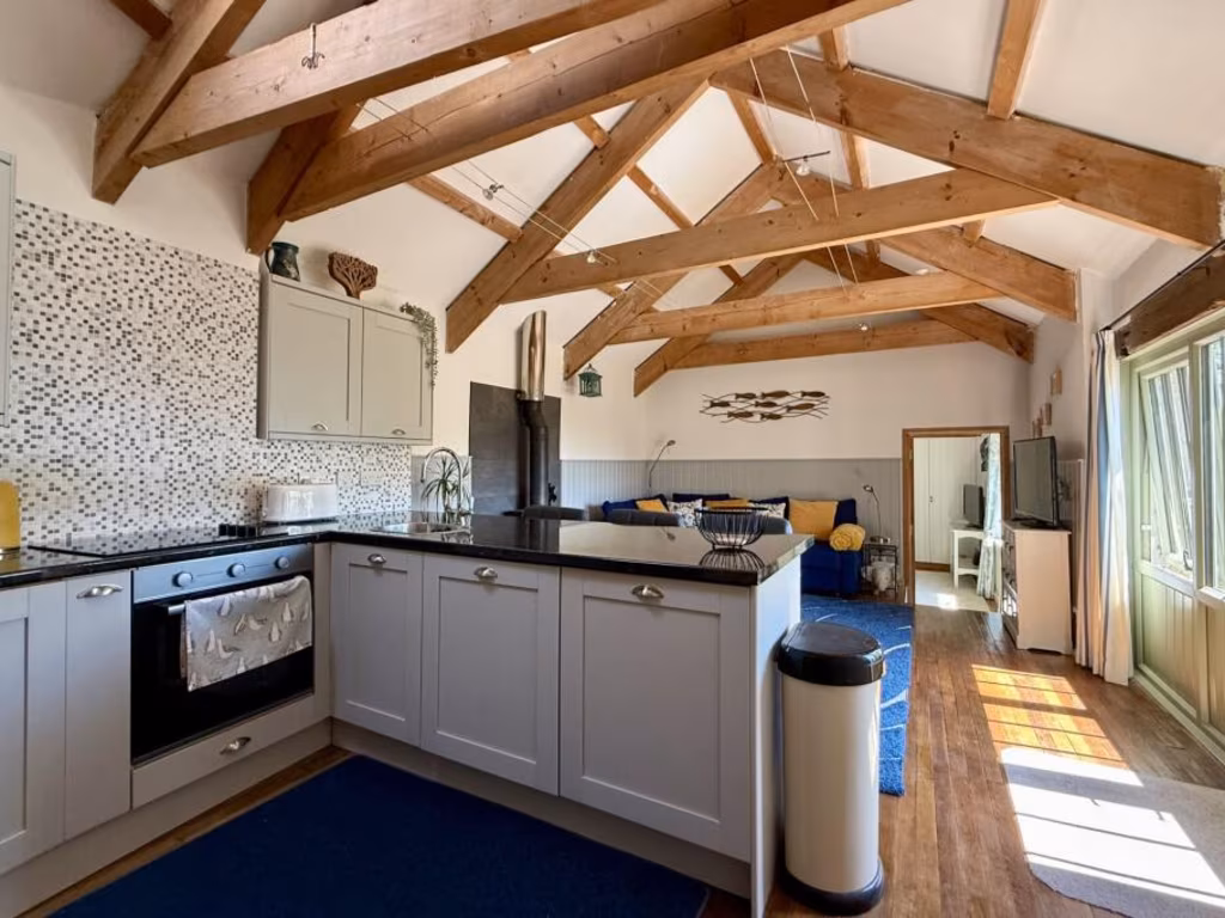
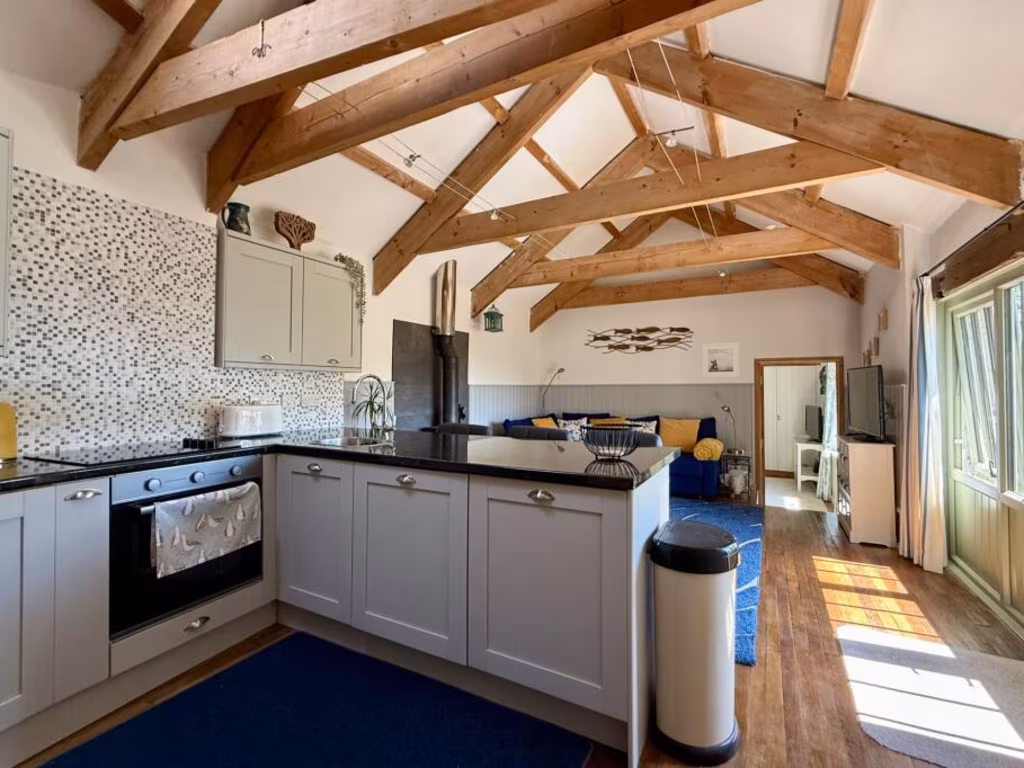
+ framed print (720, 360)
